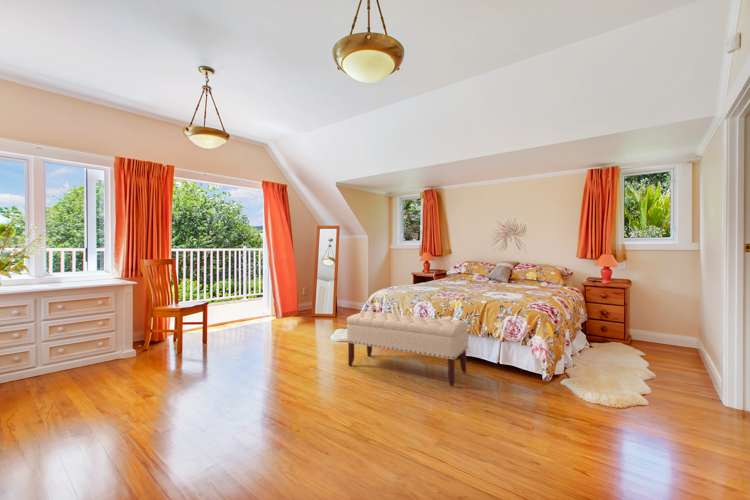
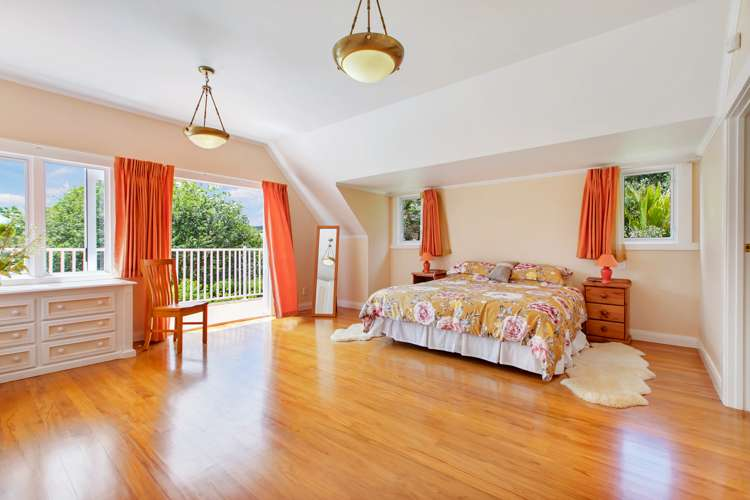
- bench (405, 343)
- wall sculpture (508, 235)
